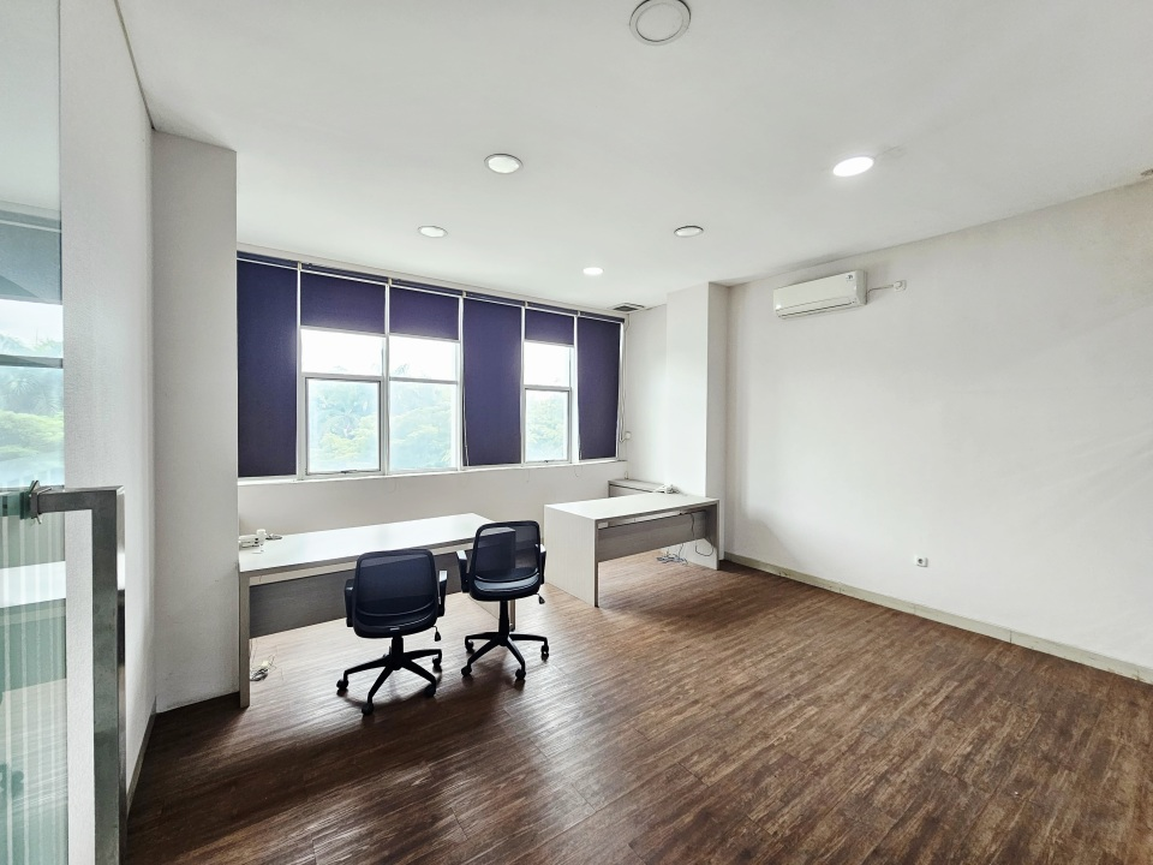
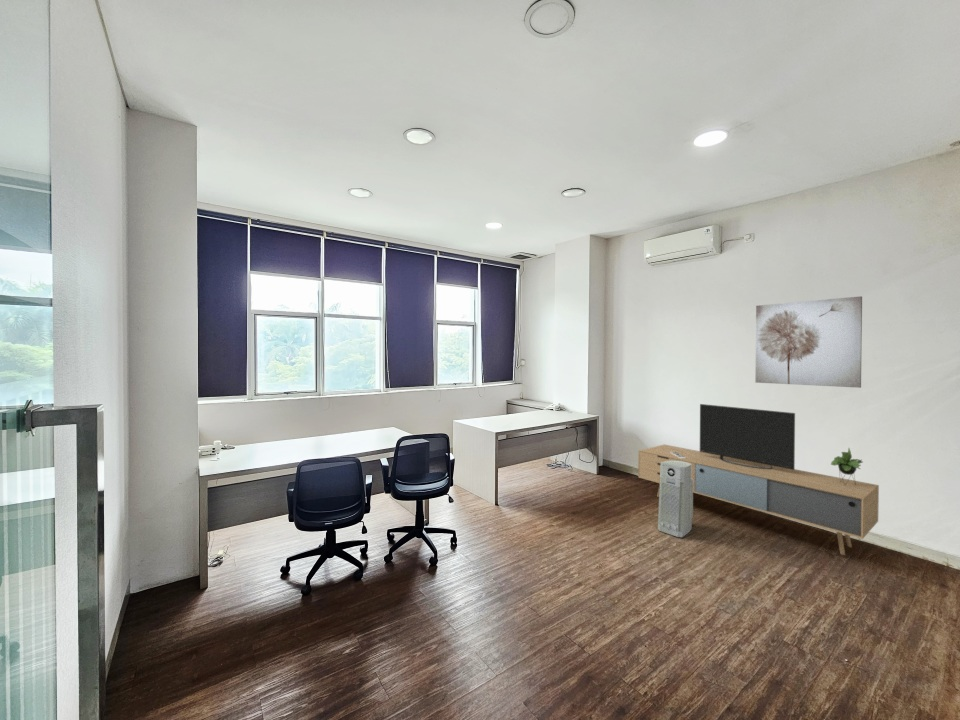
+ media console (741, 463)
+ wall art (804, 343)
+ air purifier (676, 495)
